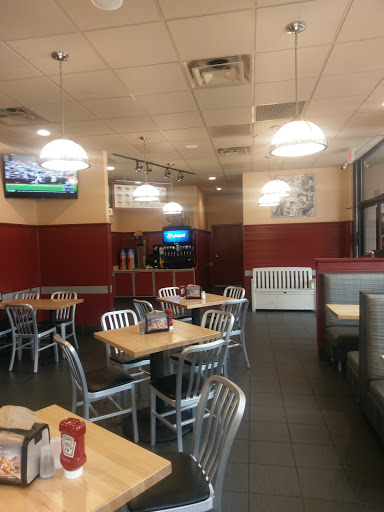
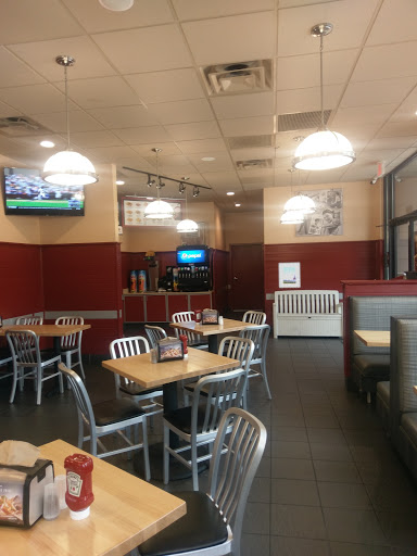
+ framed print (289, 275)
